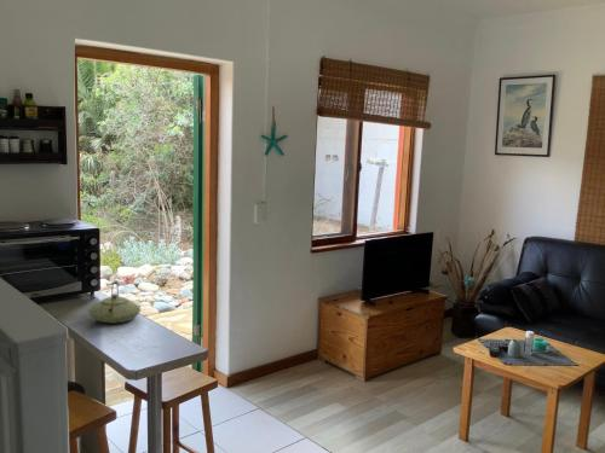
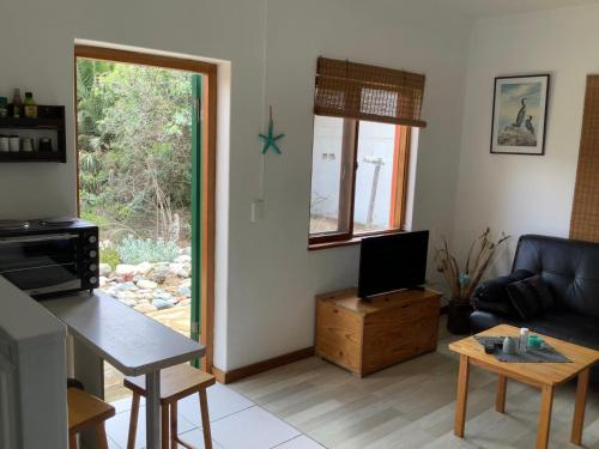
- teapot (114, 300)
